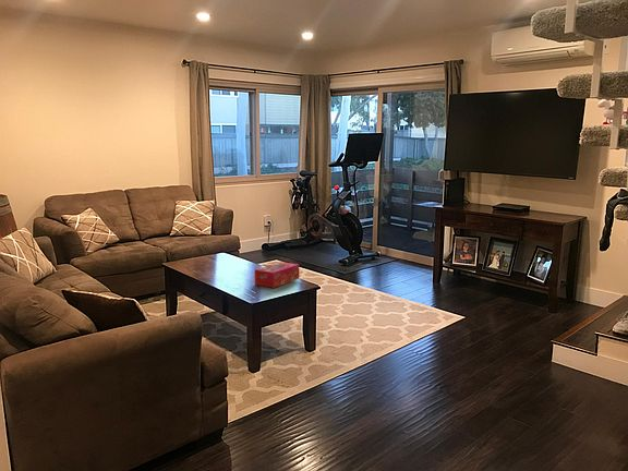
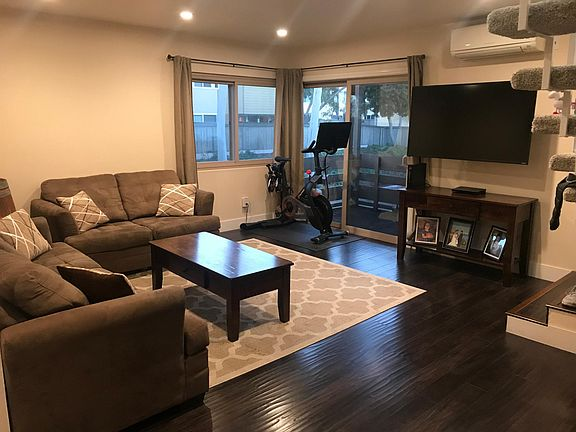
- tissue box (277, 274)
